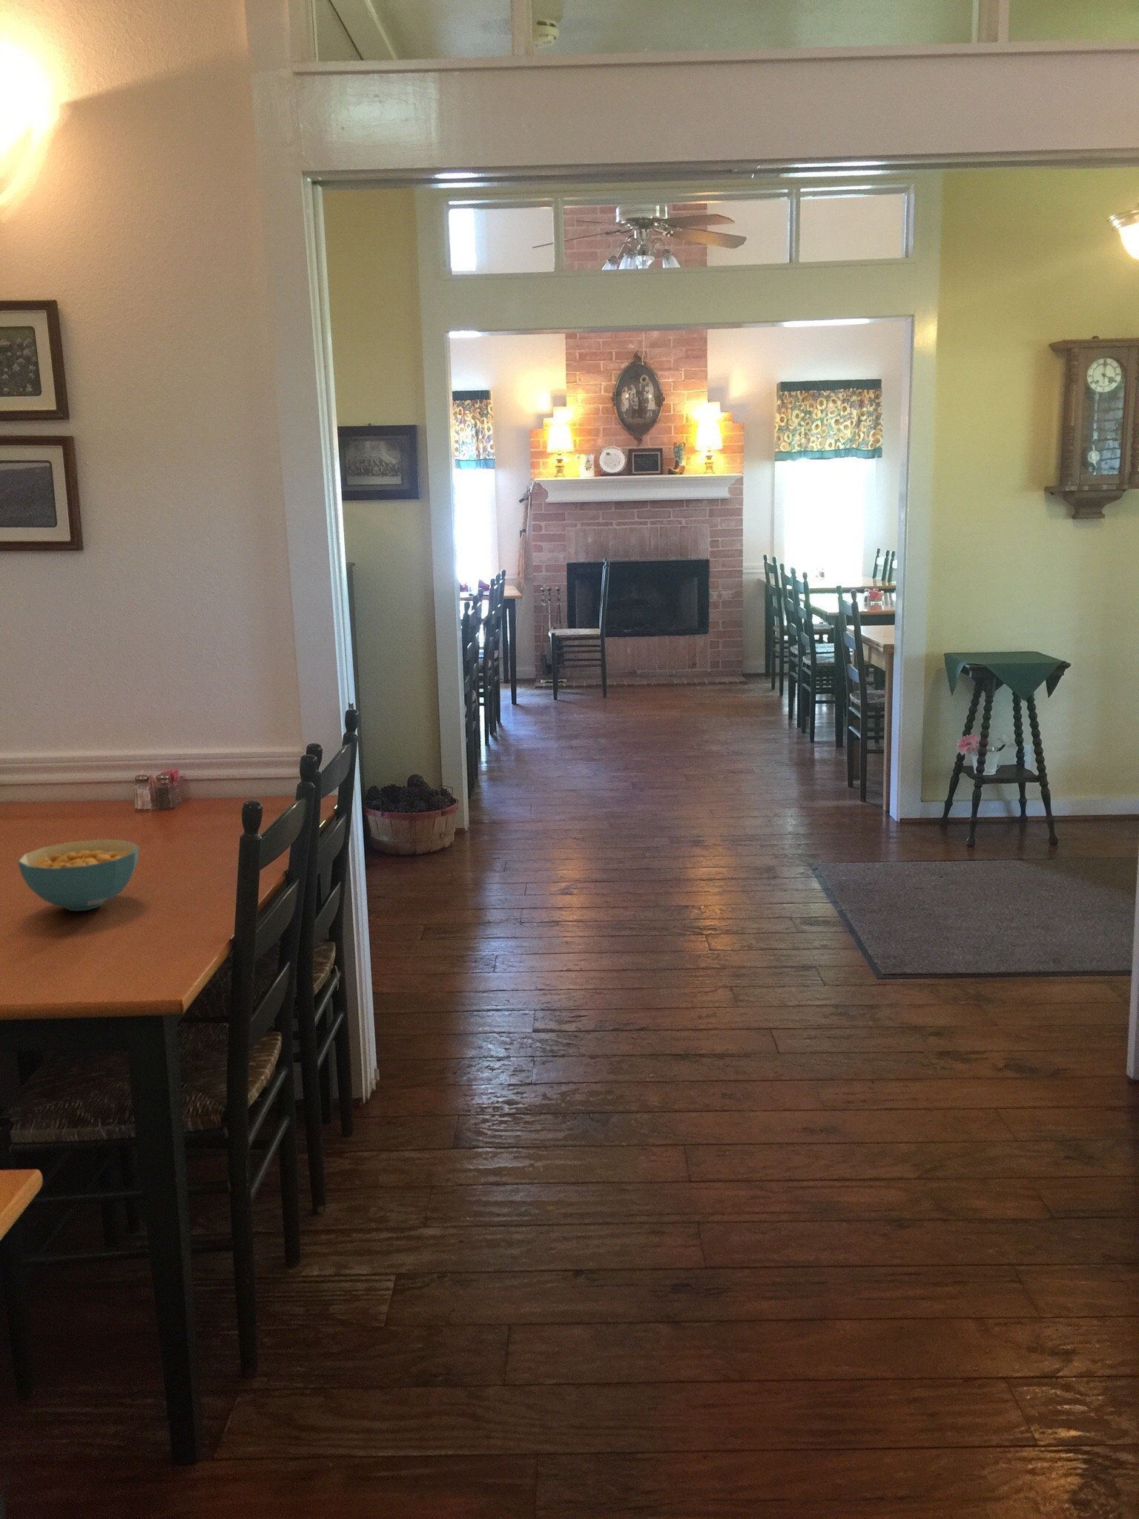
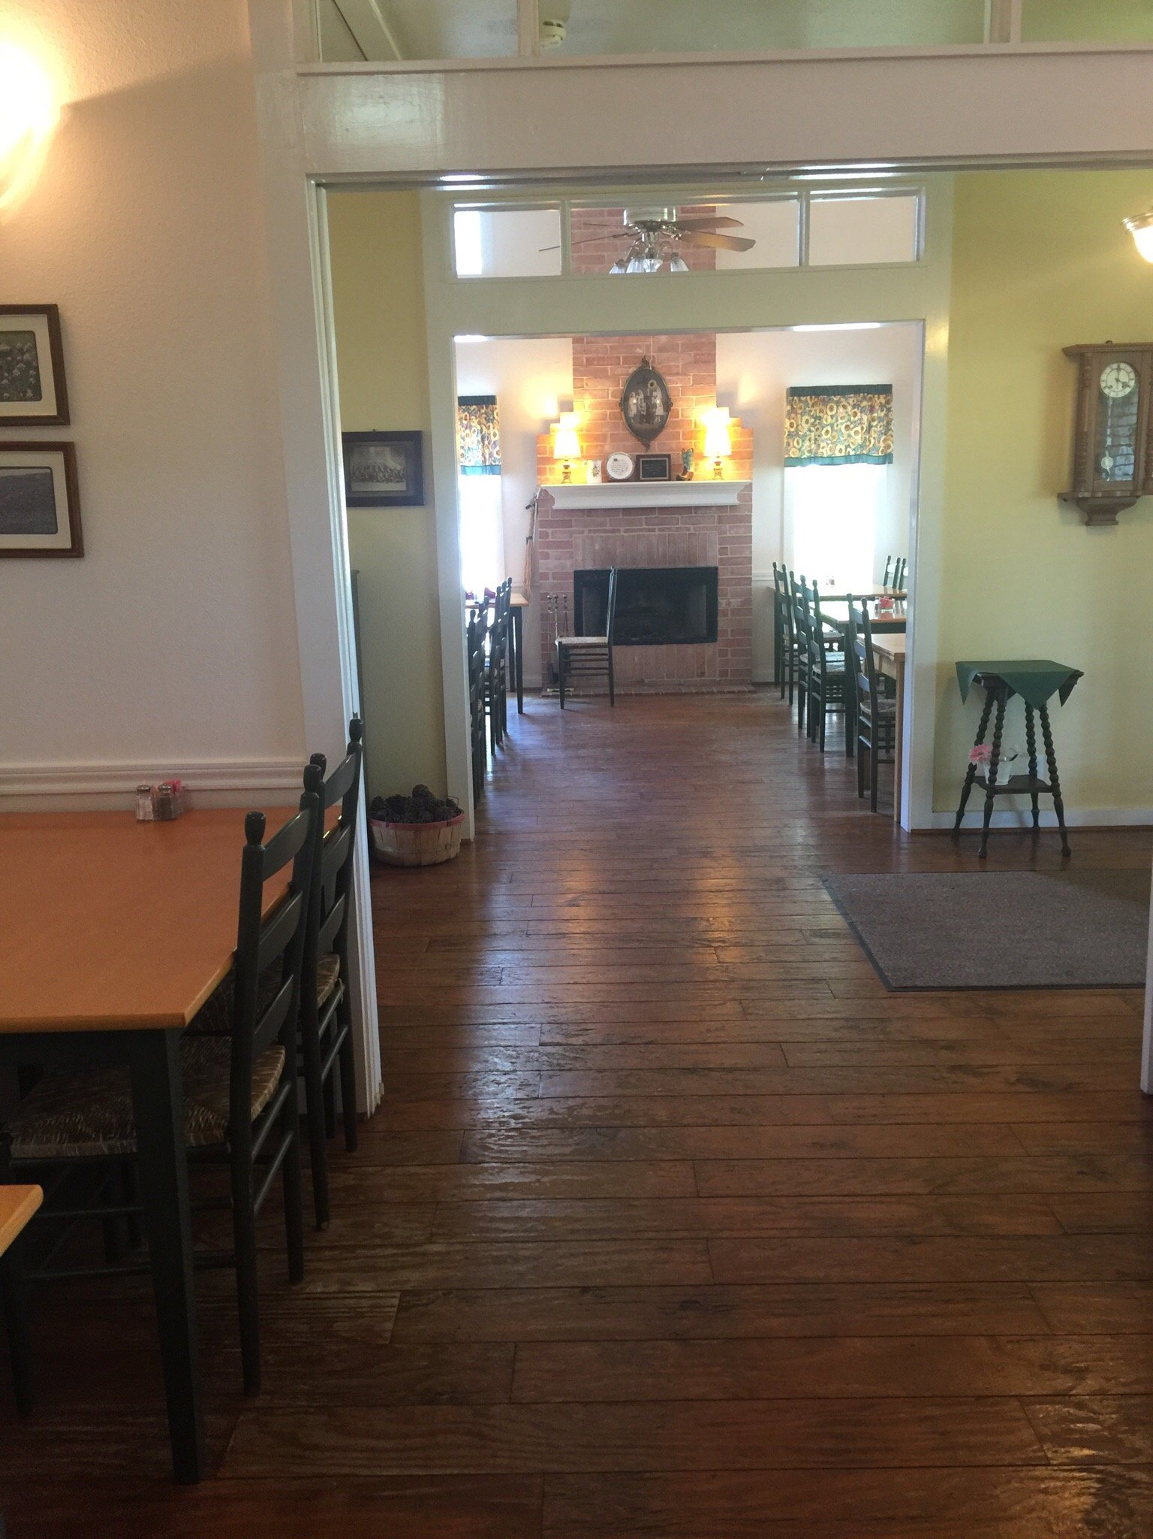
- cereal bowl (81, 879)
